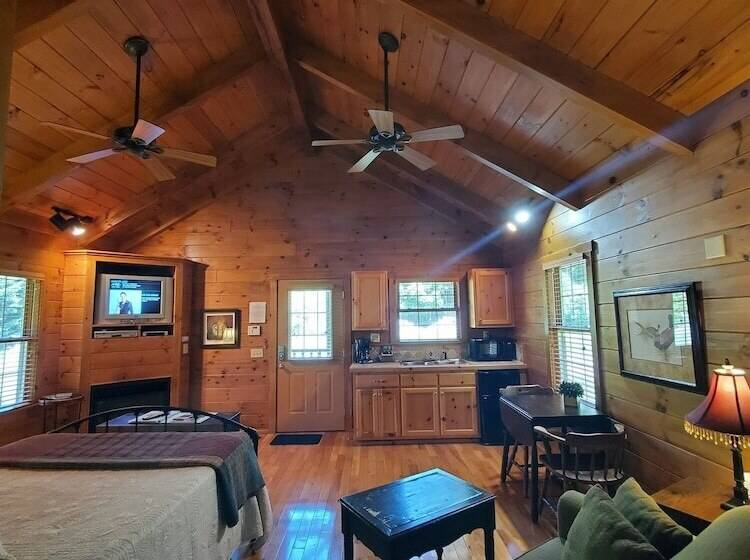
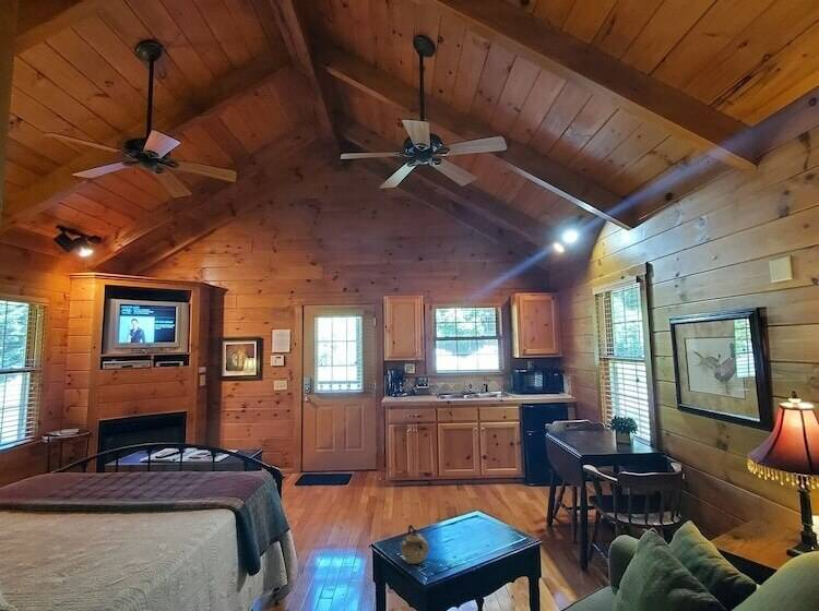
+ teapot (415, 546)
